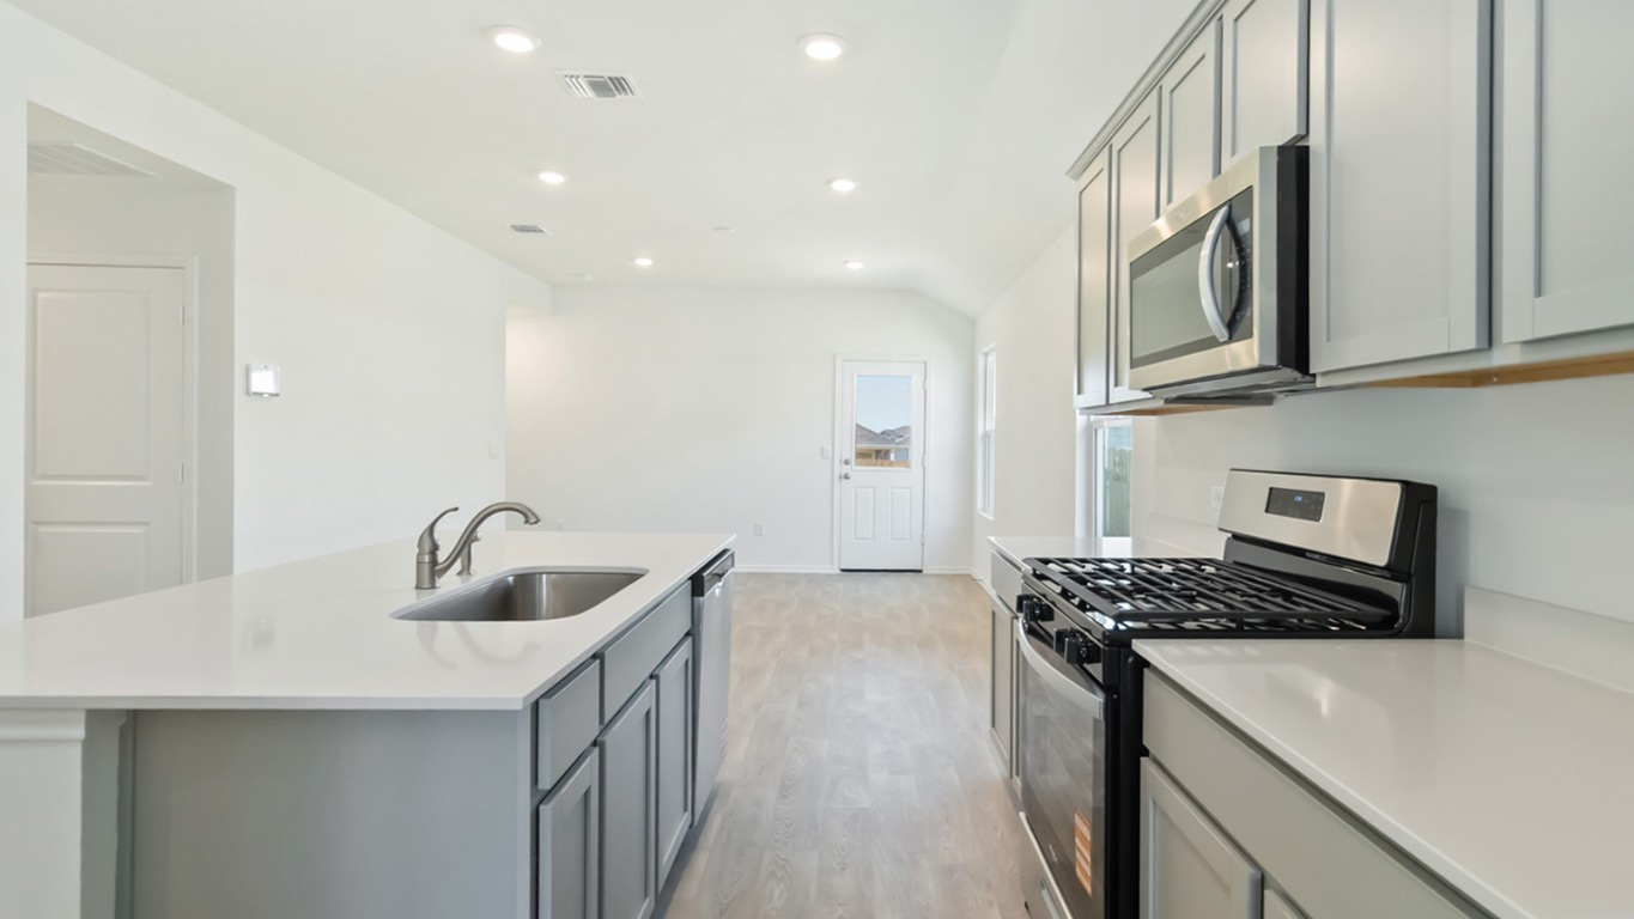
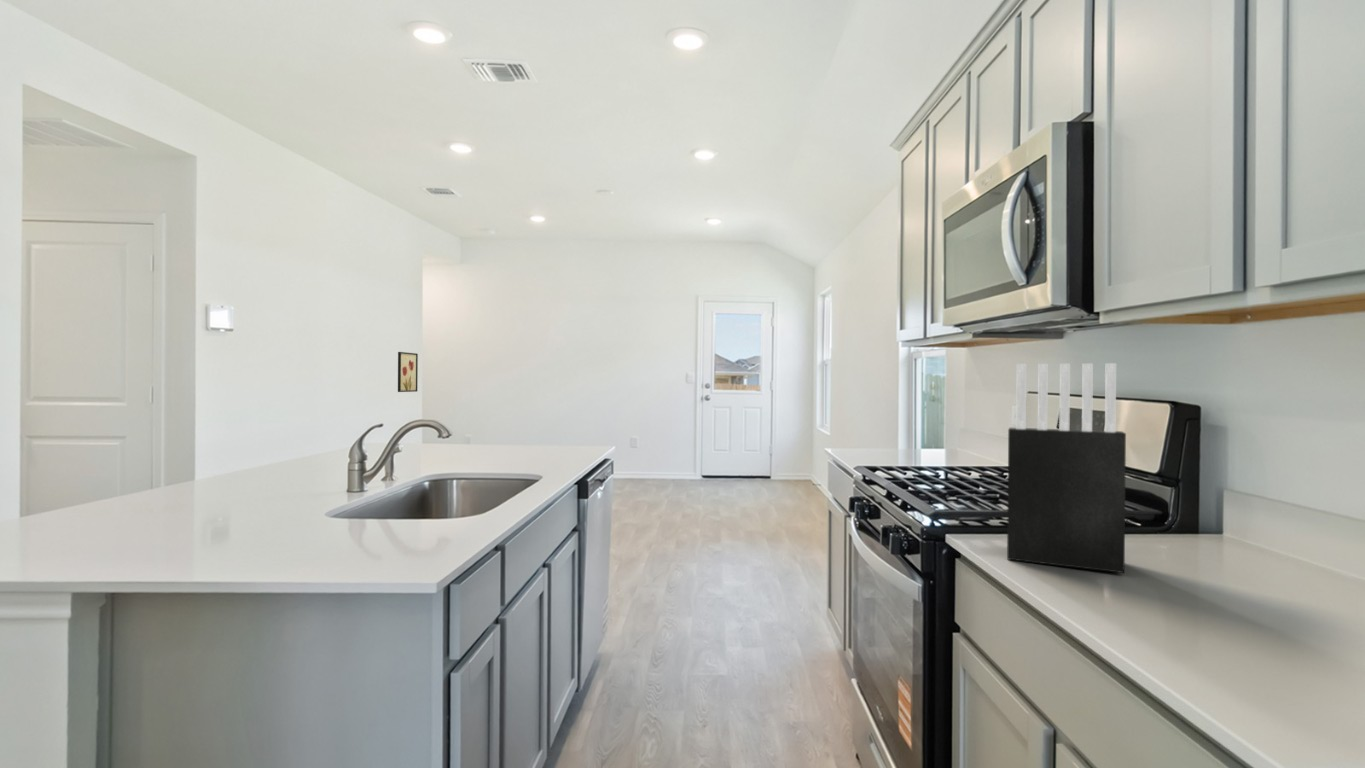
+ wall art (407, 372)
+ knife block (1063, 461)
